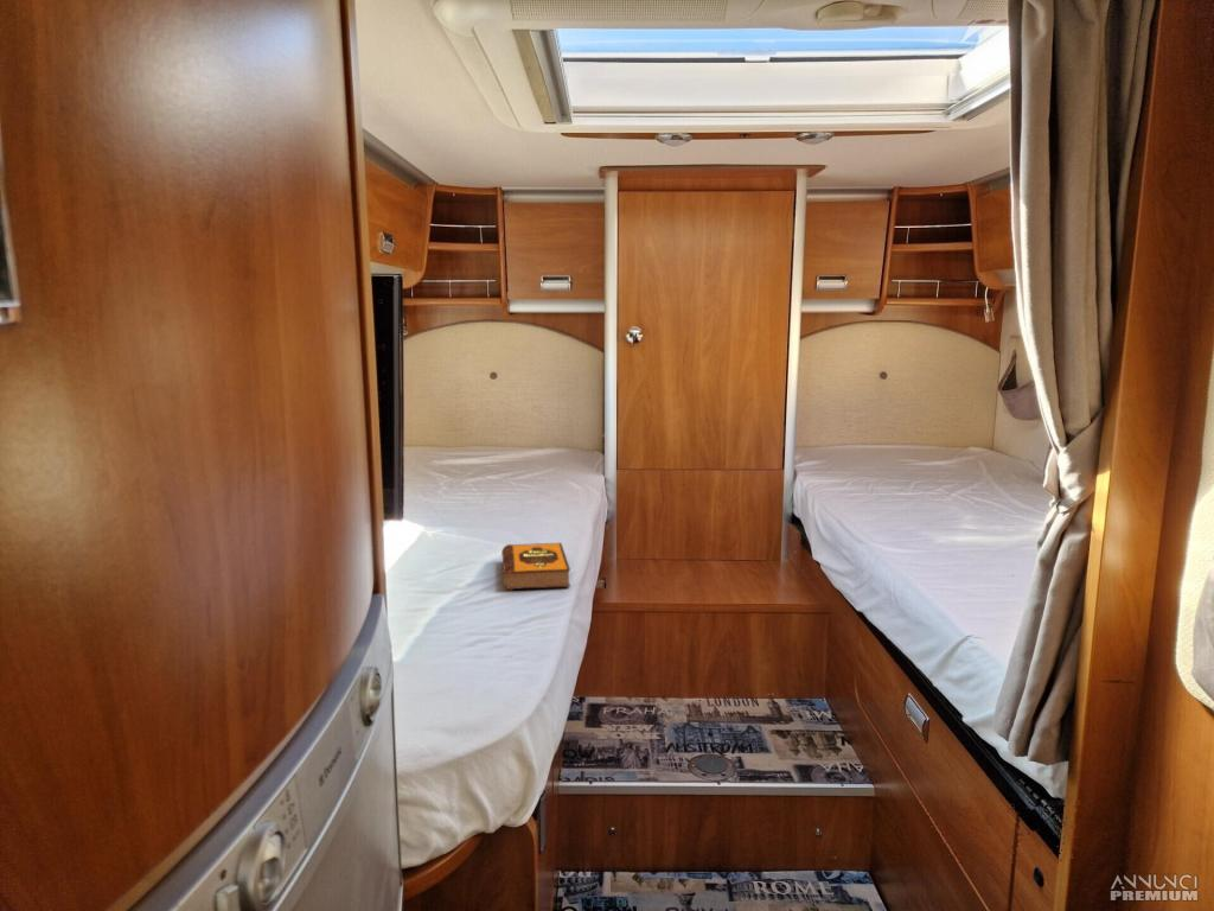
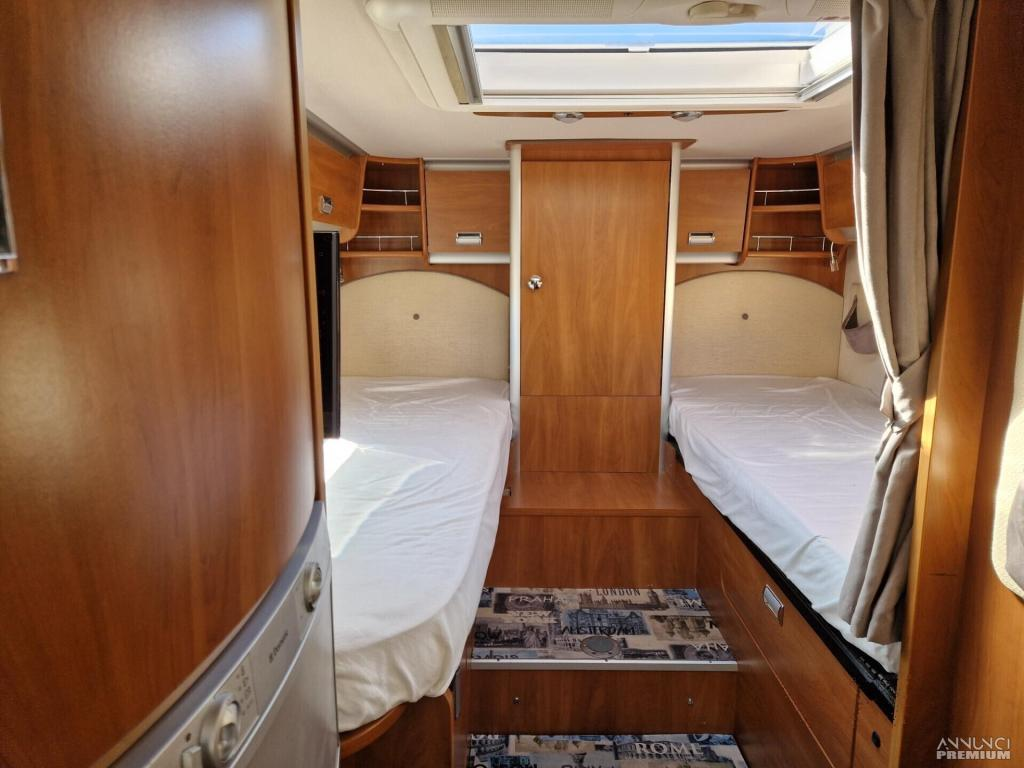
- hardback book (533, 565)
